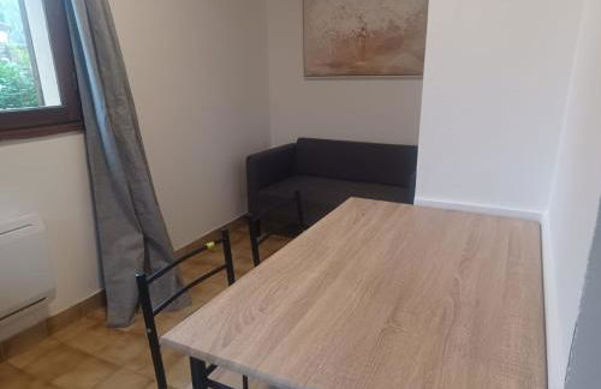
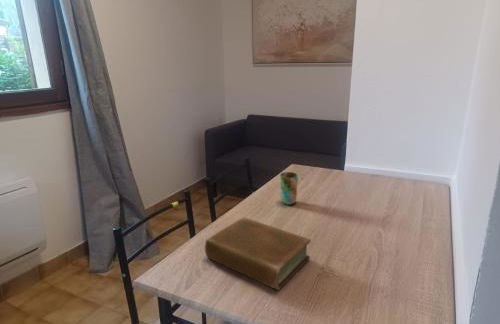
+ cup (288, 188)
+ book (257, 249)
